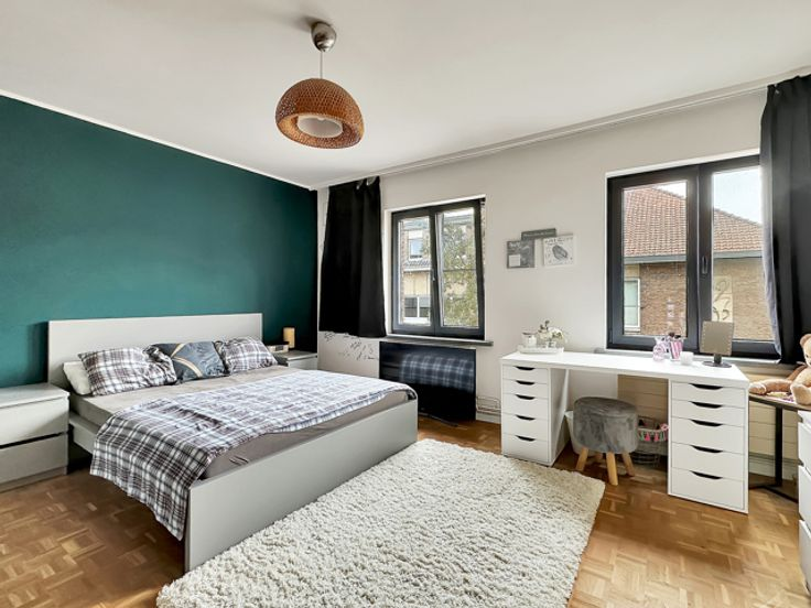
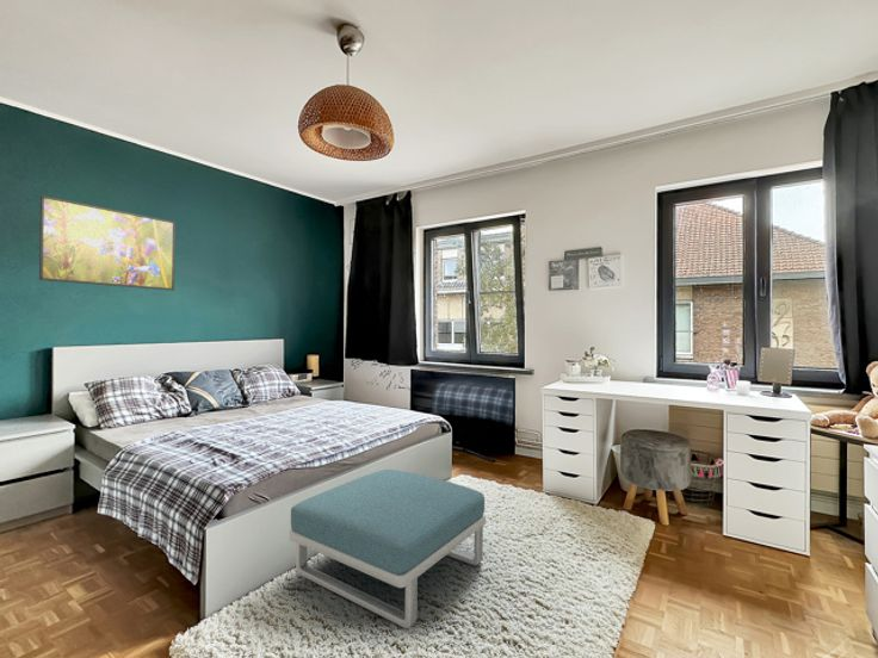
+ footstool (391, 528)
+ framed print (113, 247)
